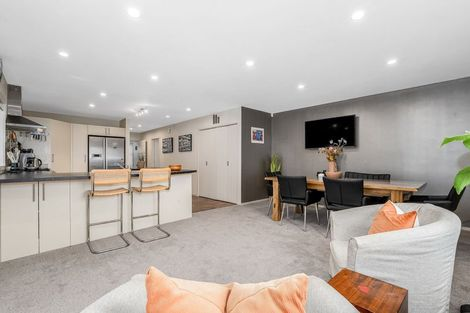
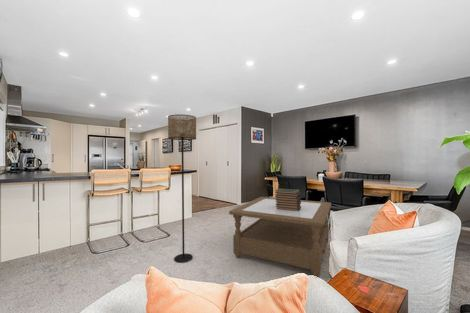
+ floor lamp (182, 187)
+ coffee table (284, 228)
+ book stack (288, 199)
